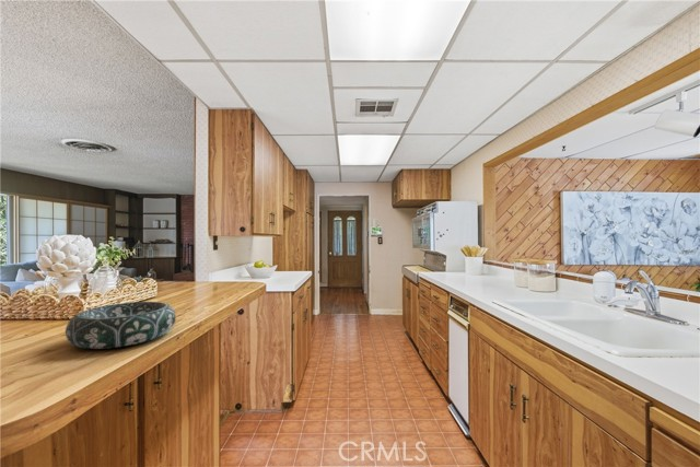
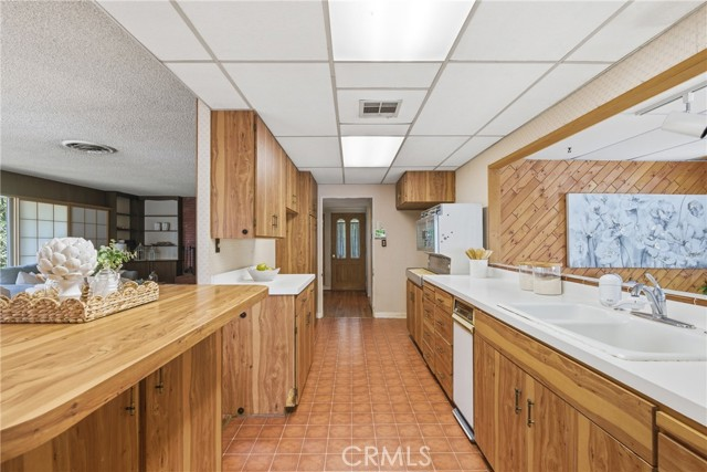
- decorative bowl (125, 323)
